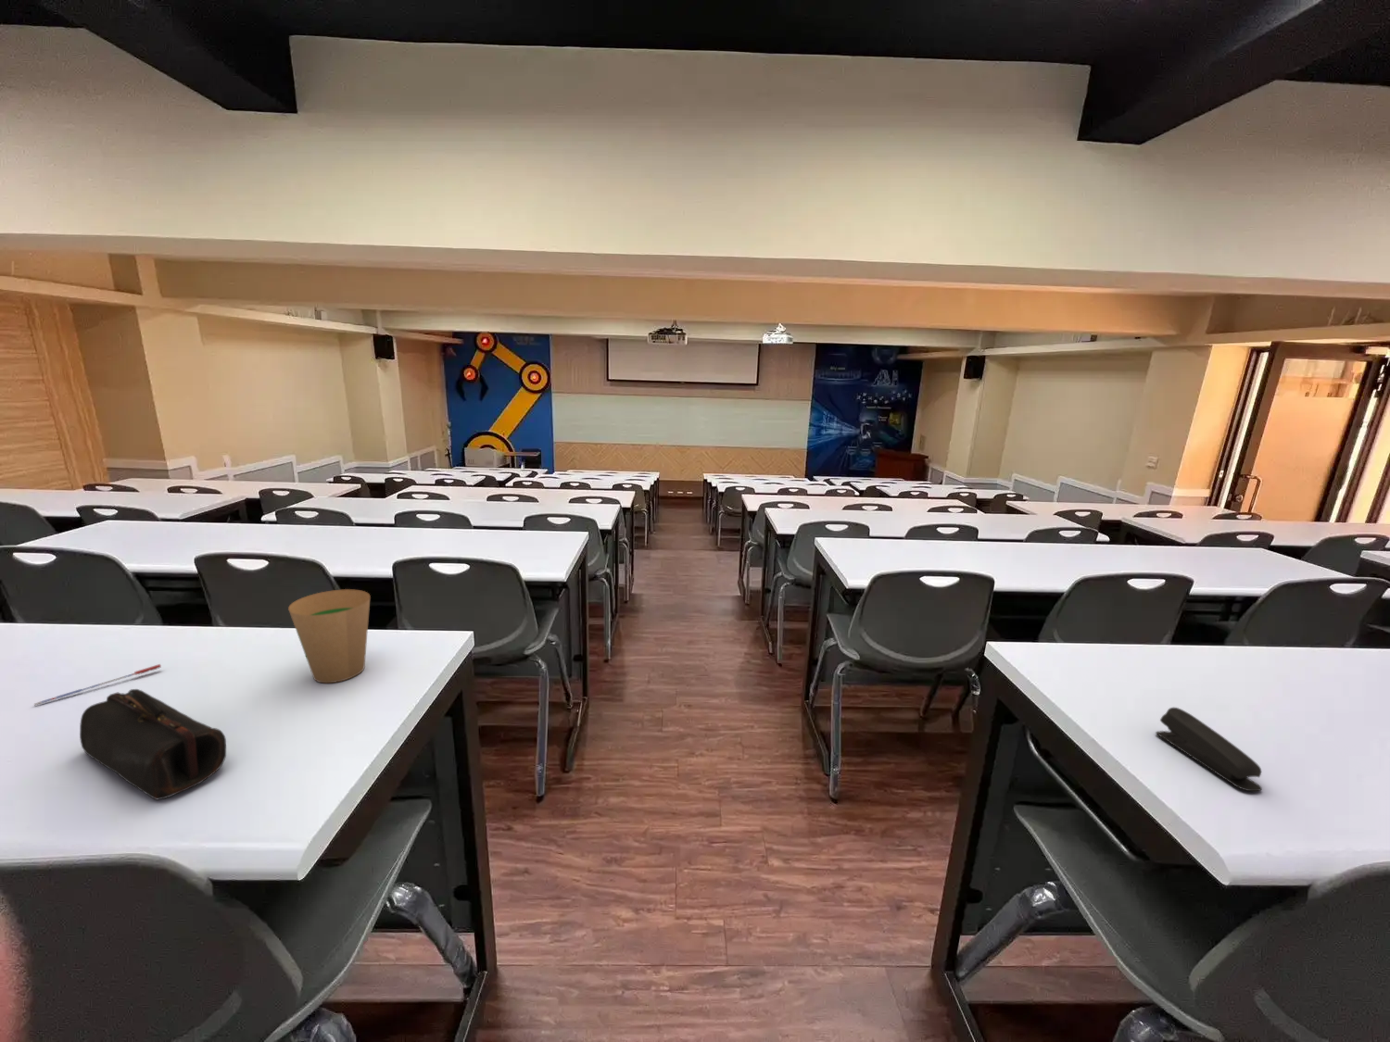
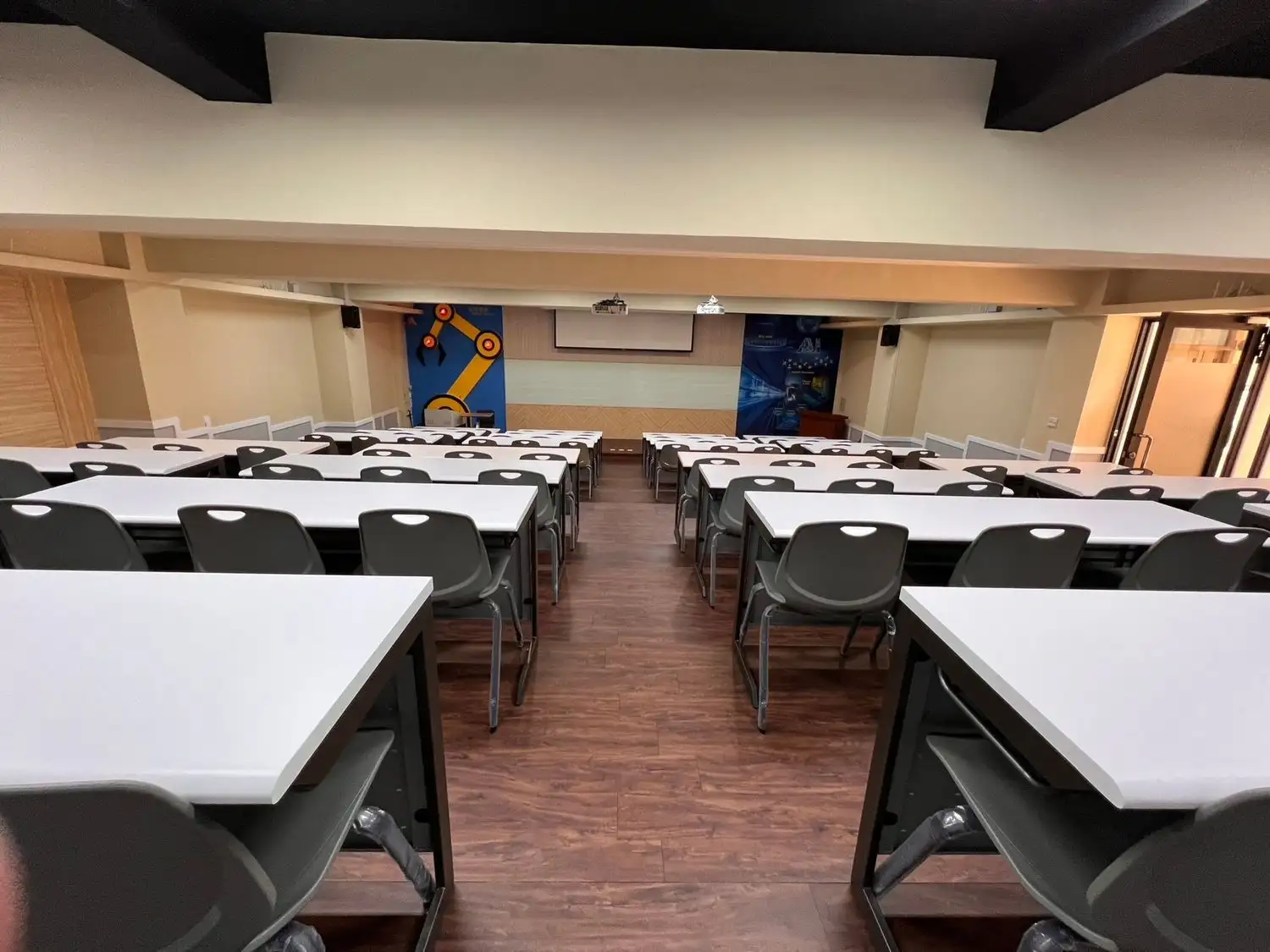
- paper cup (335, 636)
- stapler (1208, 744)
- pen (101, 684)
- pencil case (149, 726)
